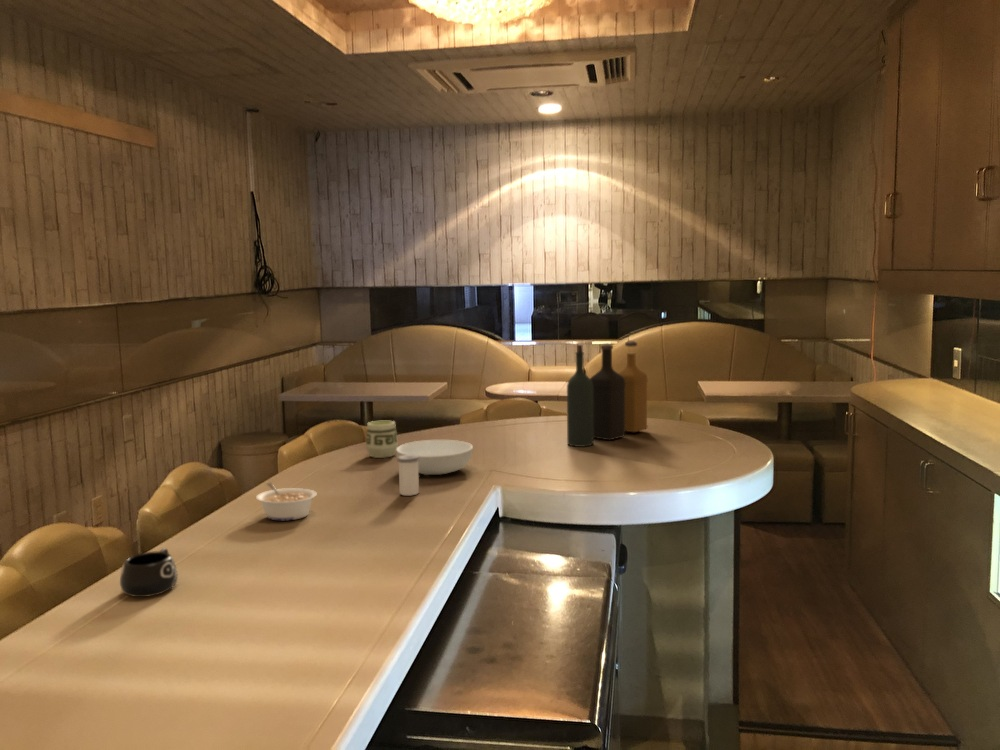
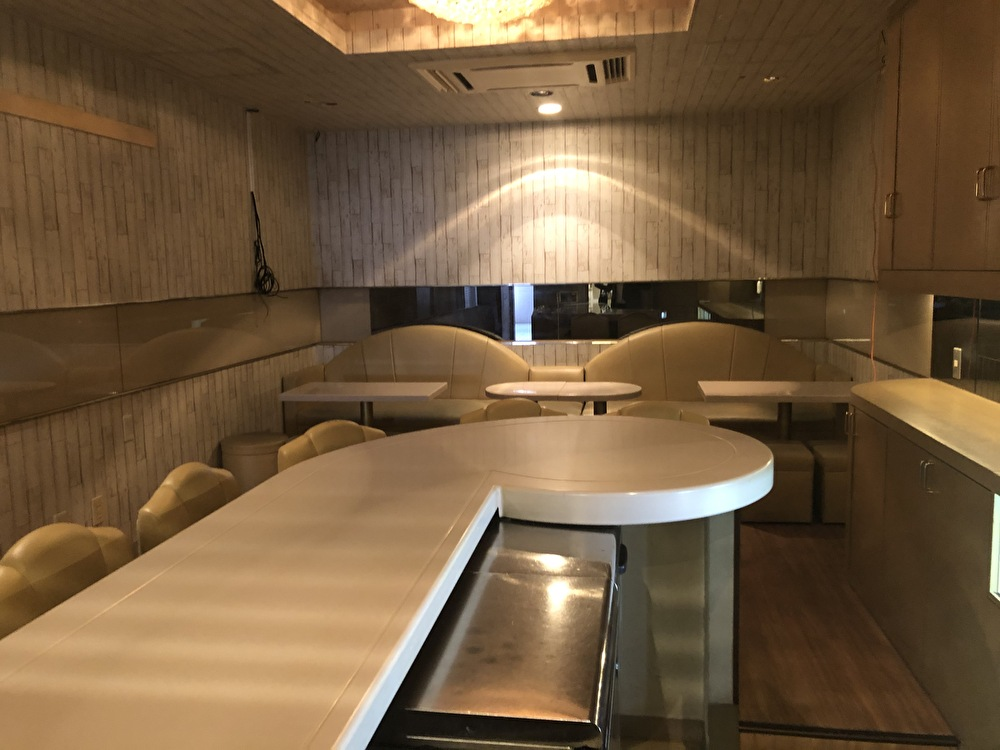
- cup (381, 439)
- bottle (609, 389)
- legume (284, 502)
- mug (152, 571)
- salt shaker (408, 475)
- serving bowl (435, 459)
